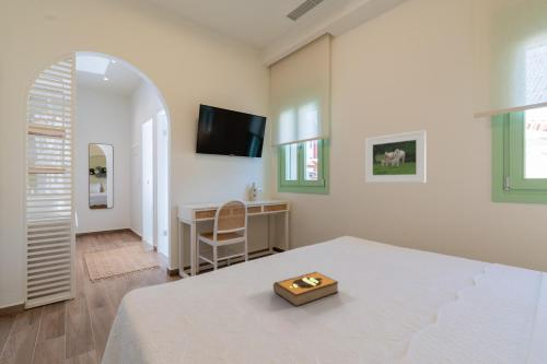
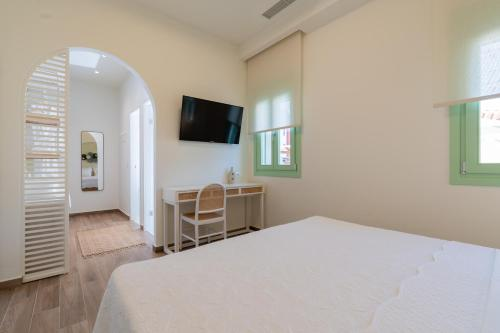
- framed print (393, 158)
- hardback book (305, 286)
